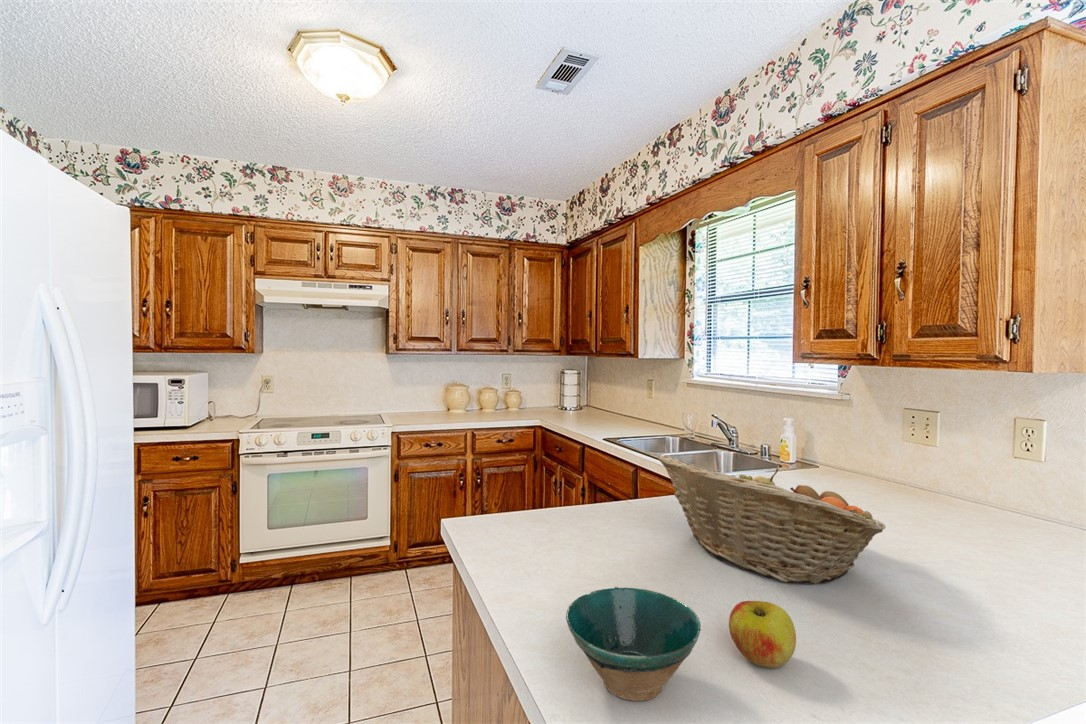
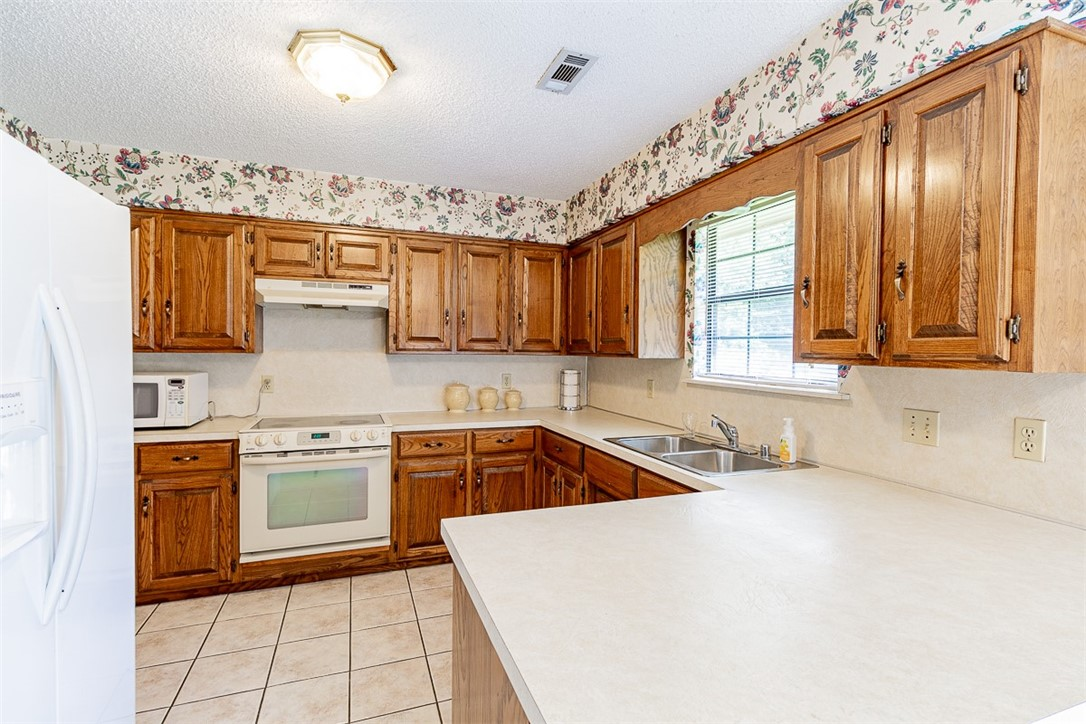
- apple (762, 633)
- bowl (631, 648)
- fruit basket (758, 505)
